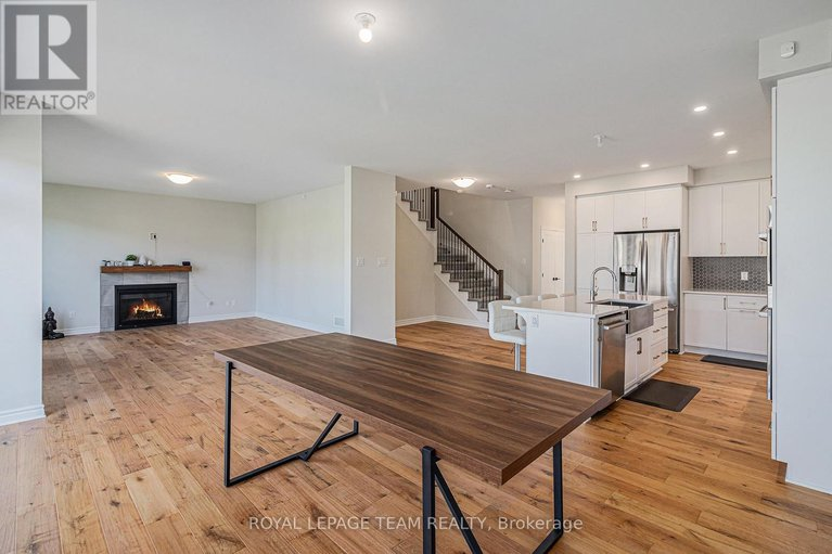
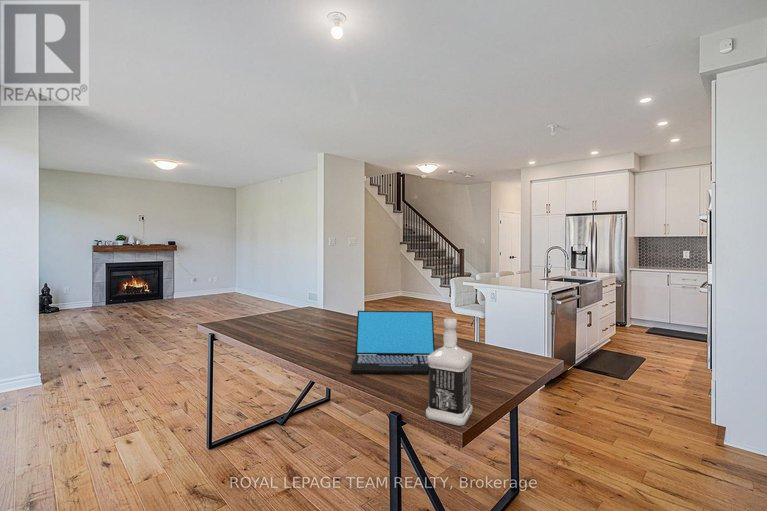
+ bottle (449, 366)
+ laptop (395, 339)
